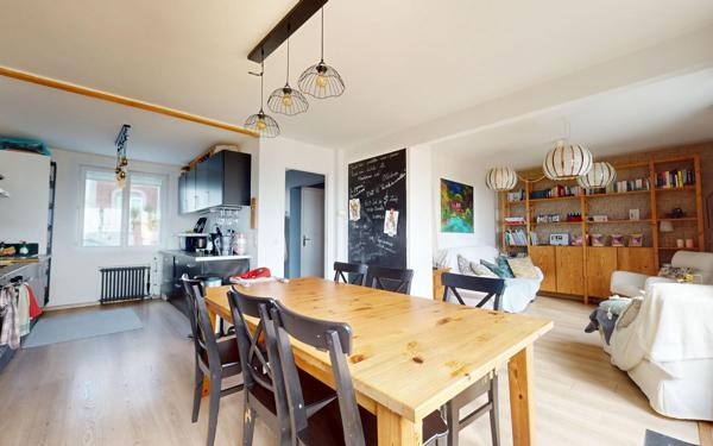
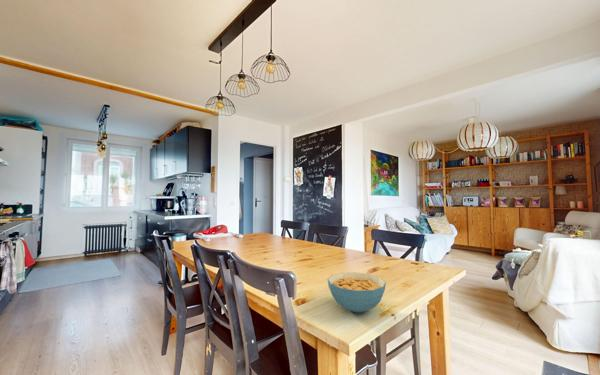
+ cereal bowl (356, 294)
